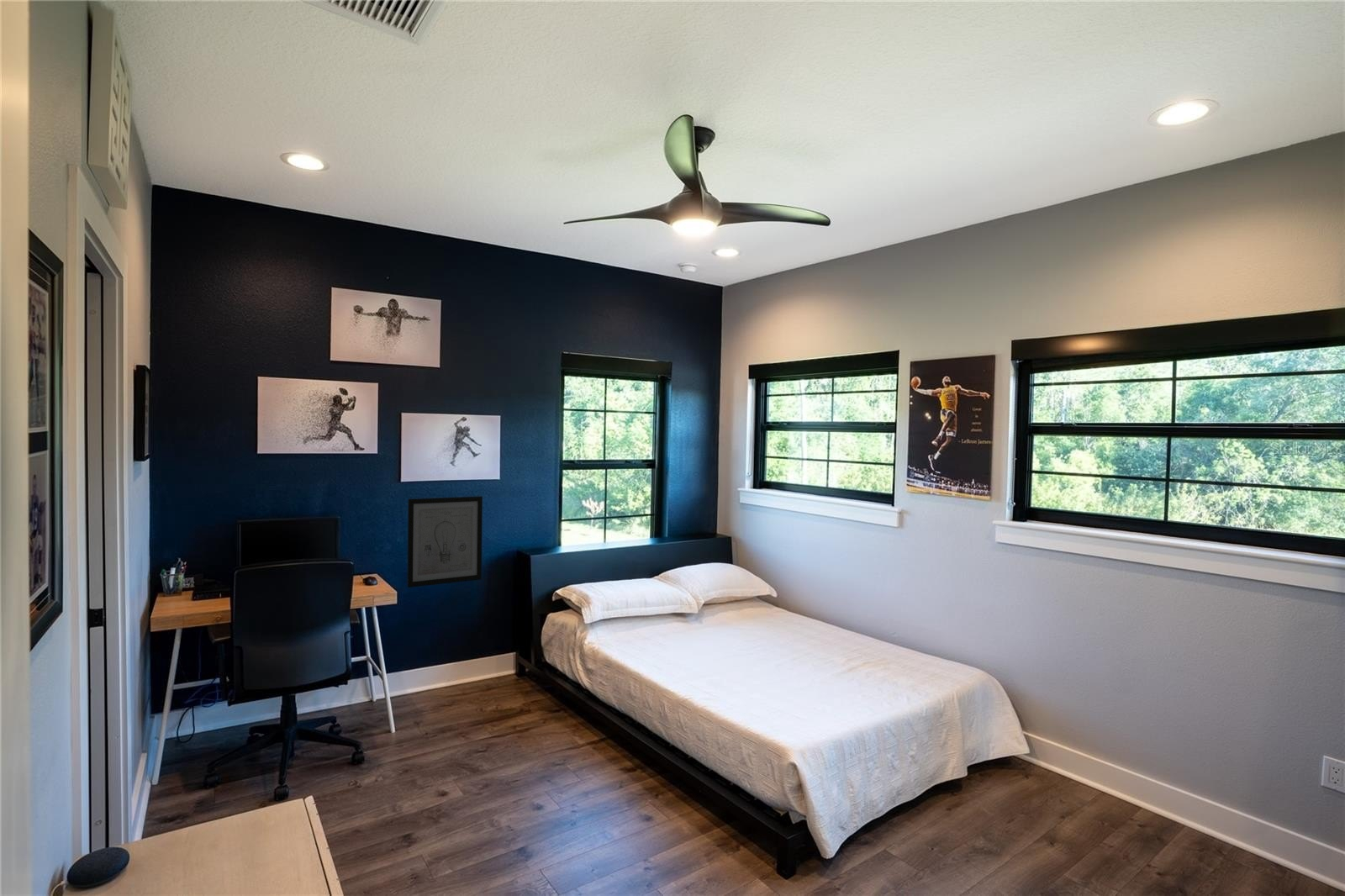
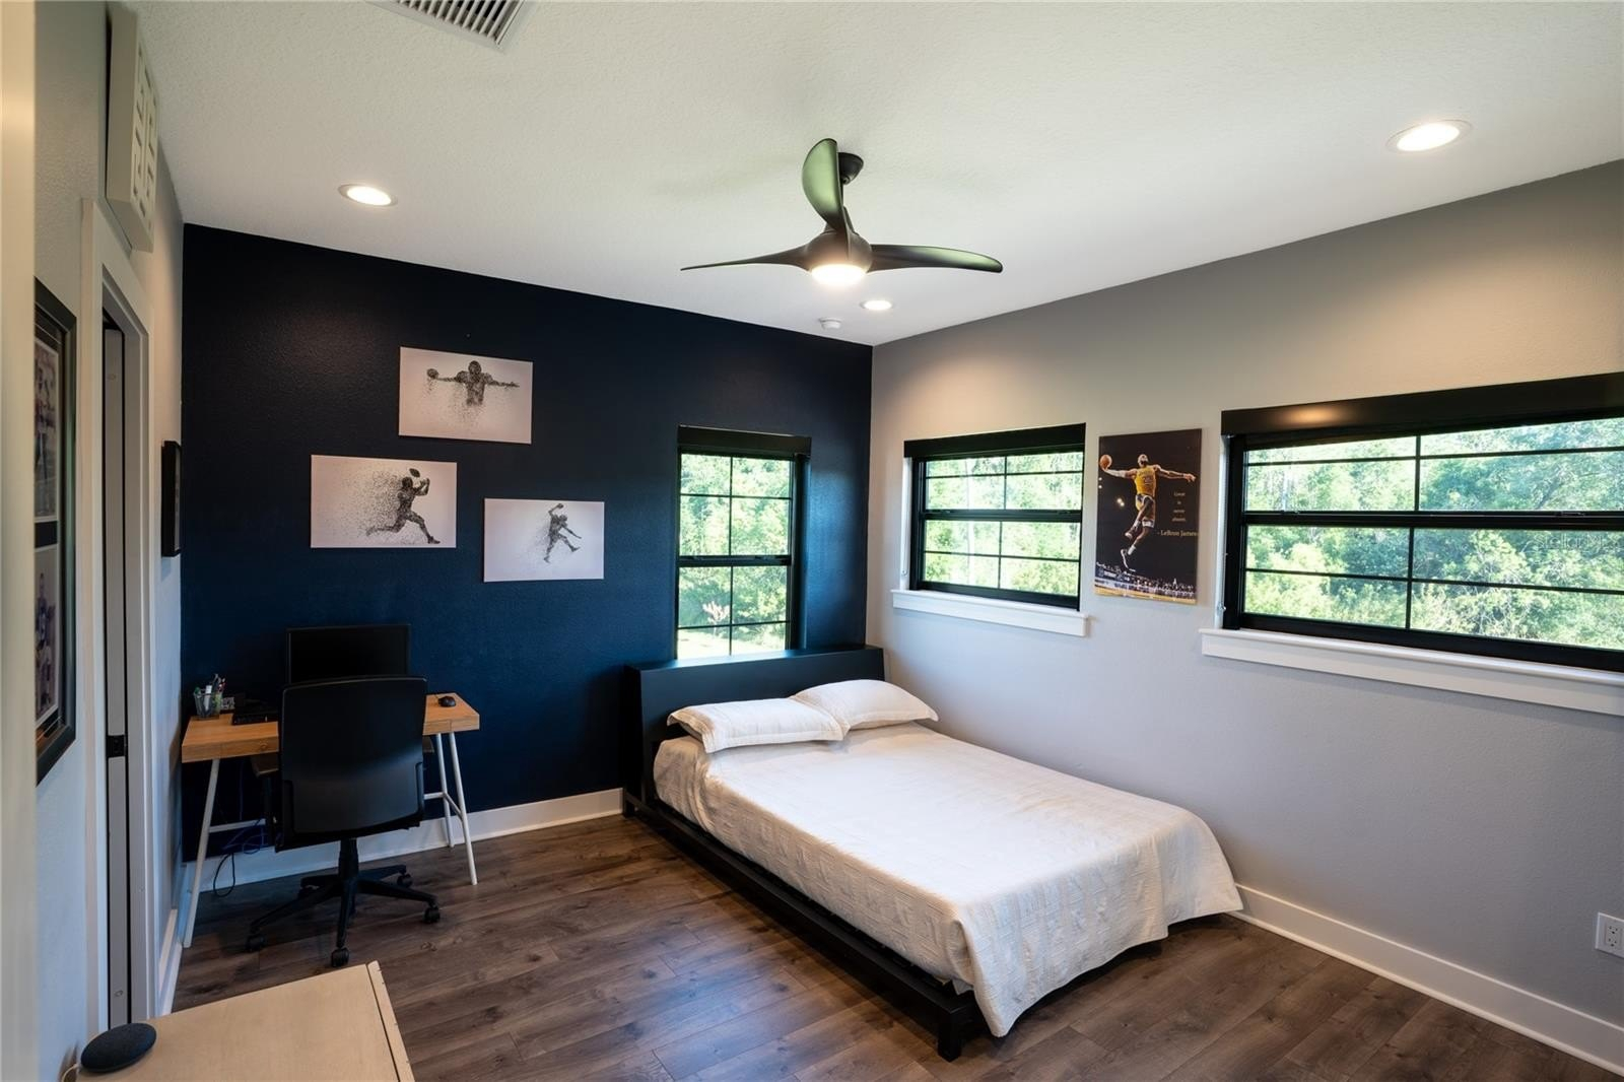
- wall art (446, 540)
